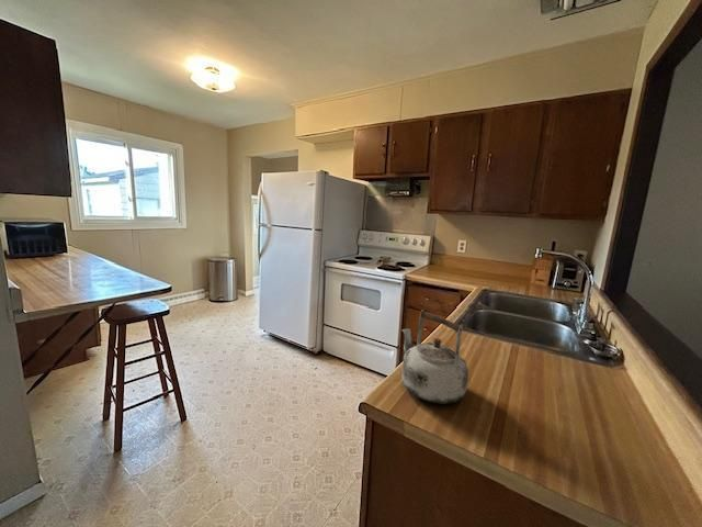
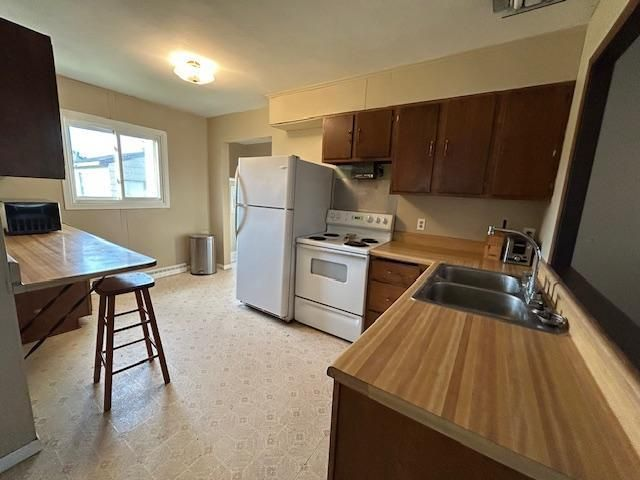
- kettle (429, 349)
